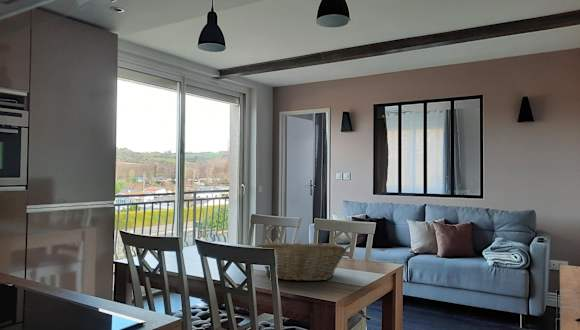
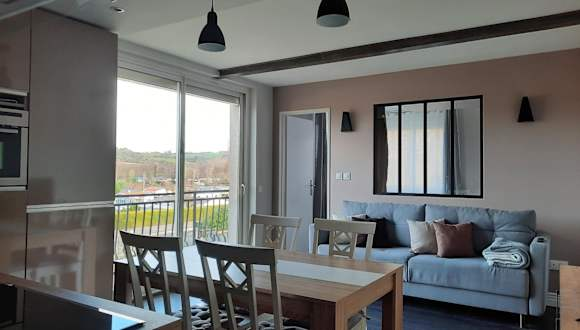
- fruit basket (299, 256)
